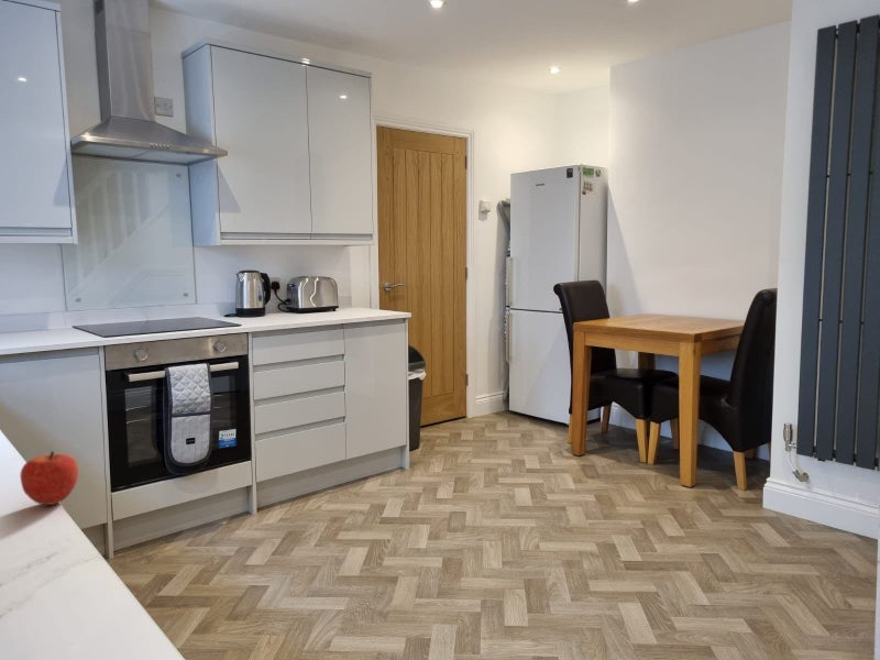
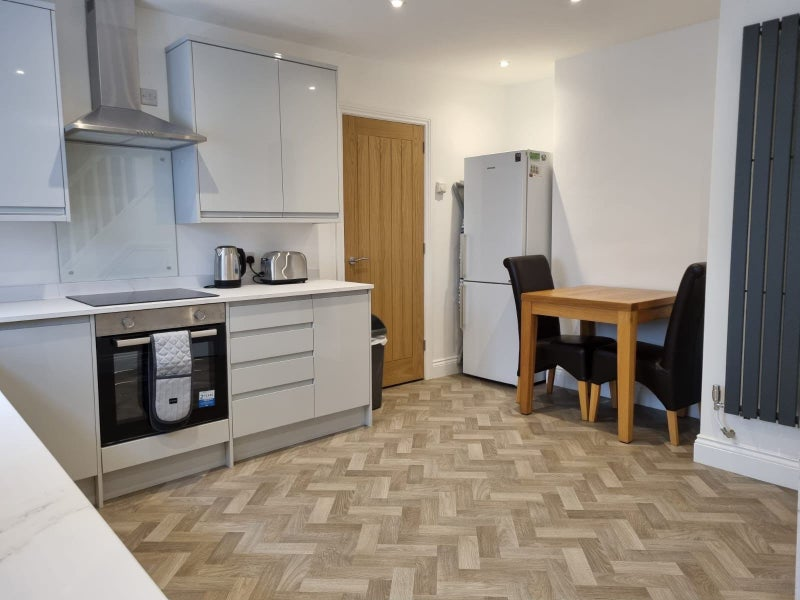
- fruit (50, 476)
